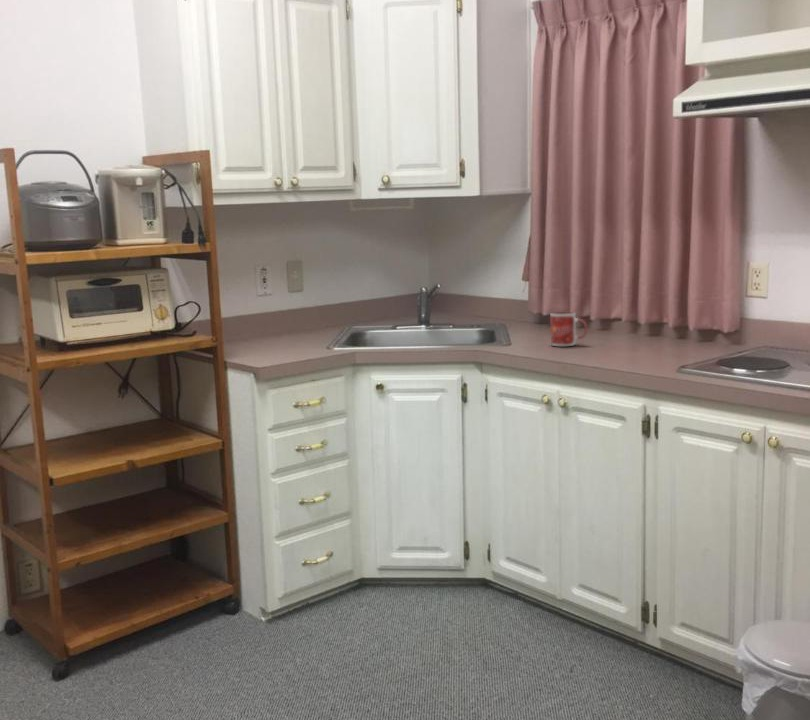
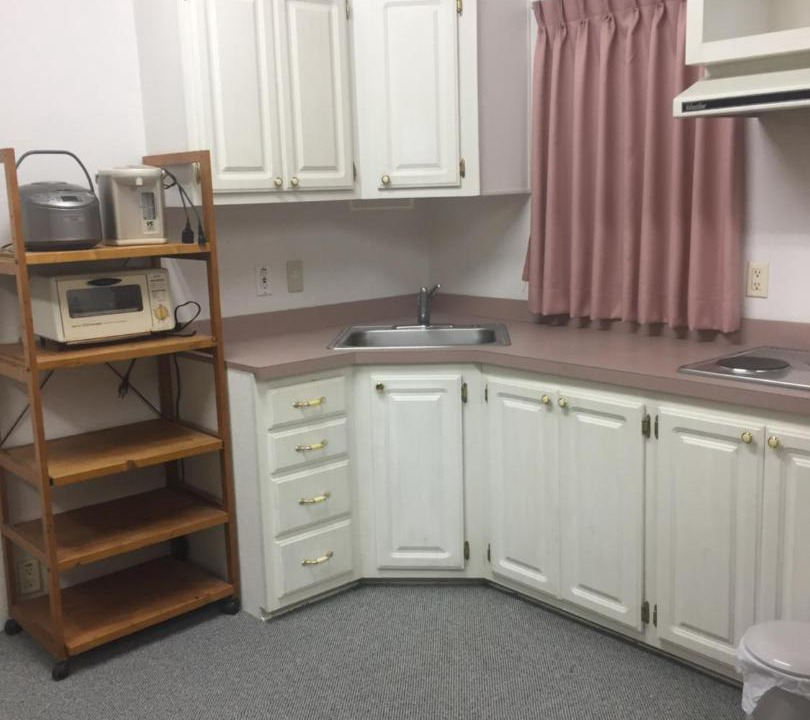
- mug (568, 329)
